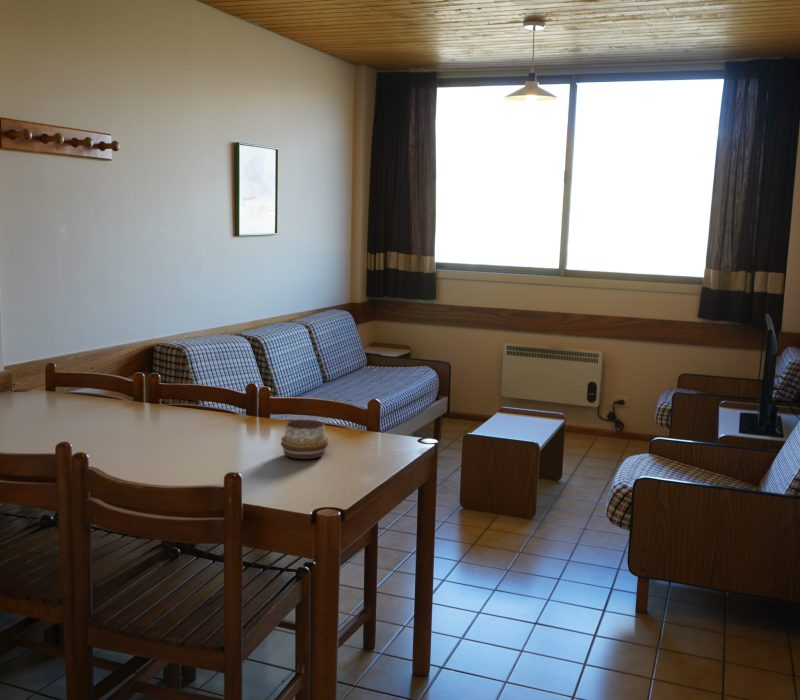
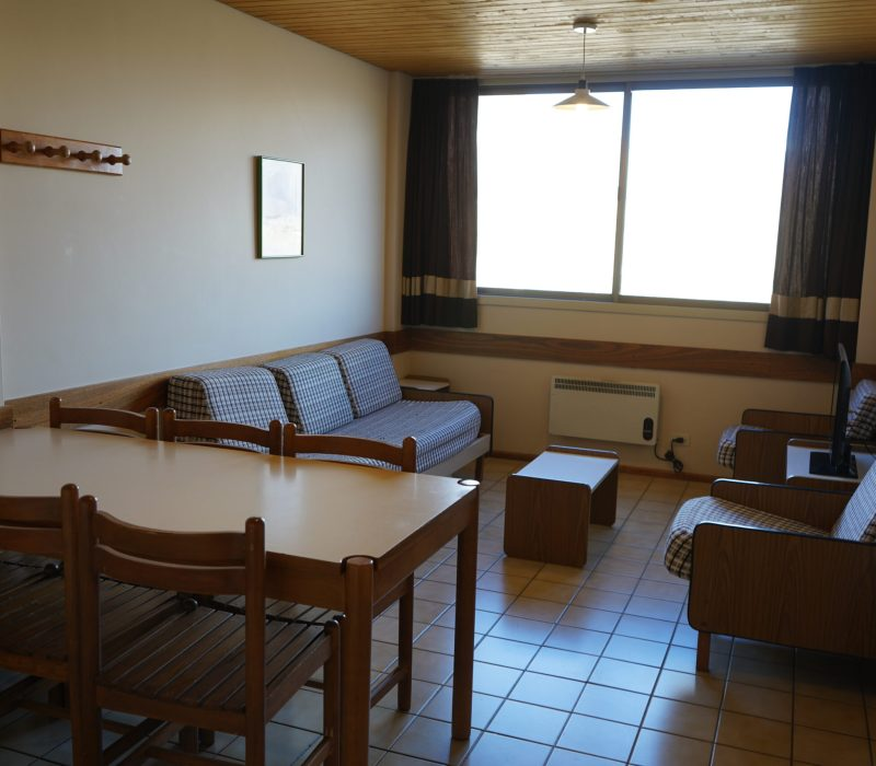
- decorative bowl (304, 439)
